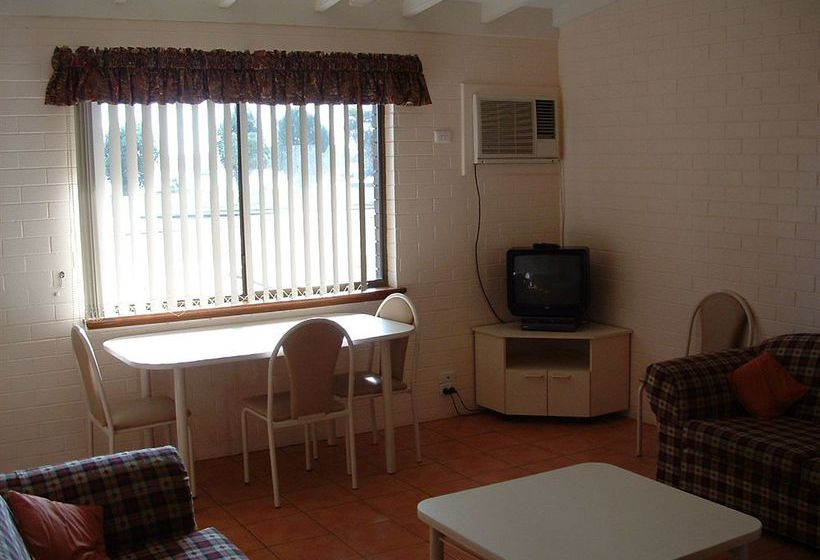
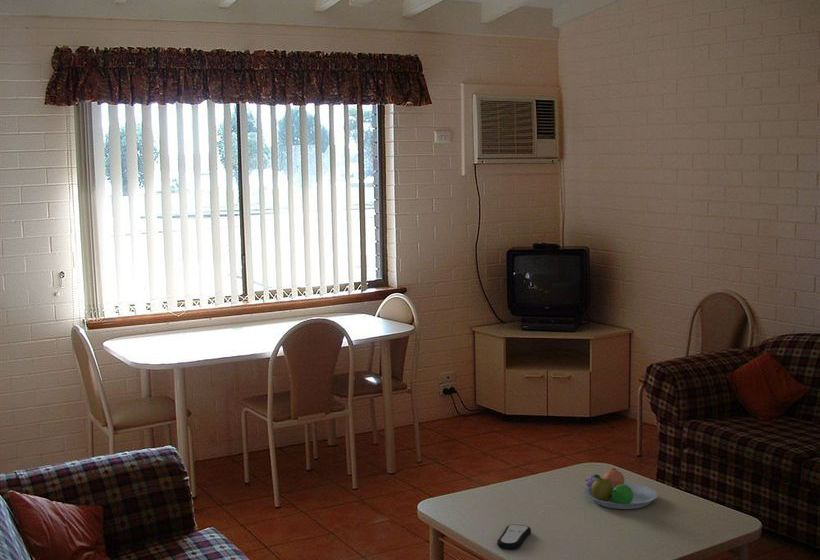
+ fruit bowl (619, 486)
+ remote control (513, 536)
